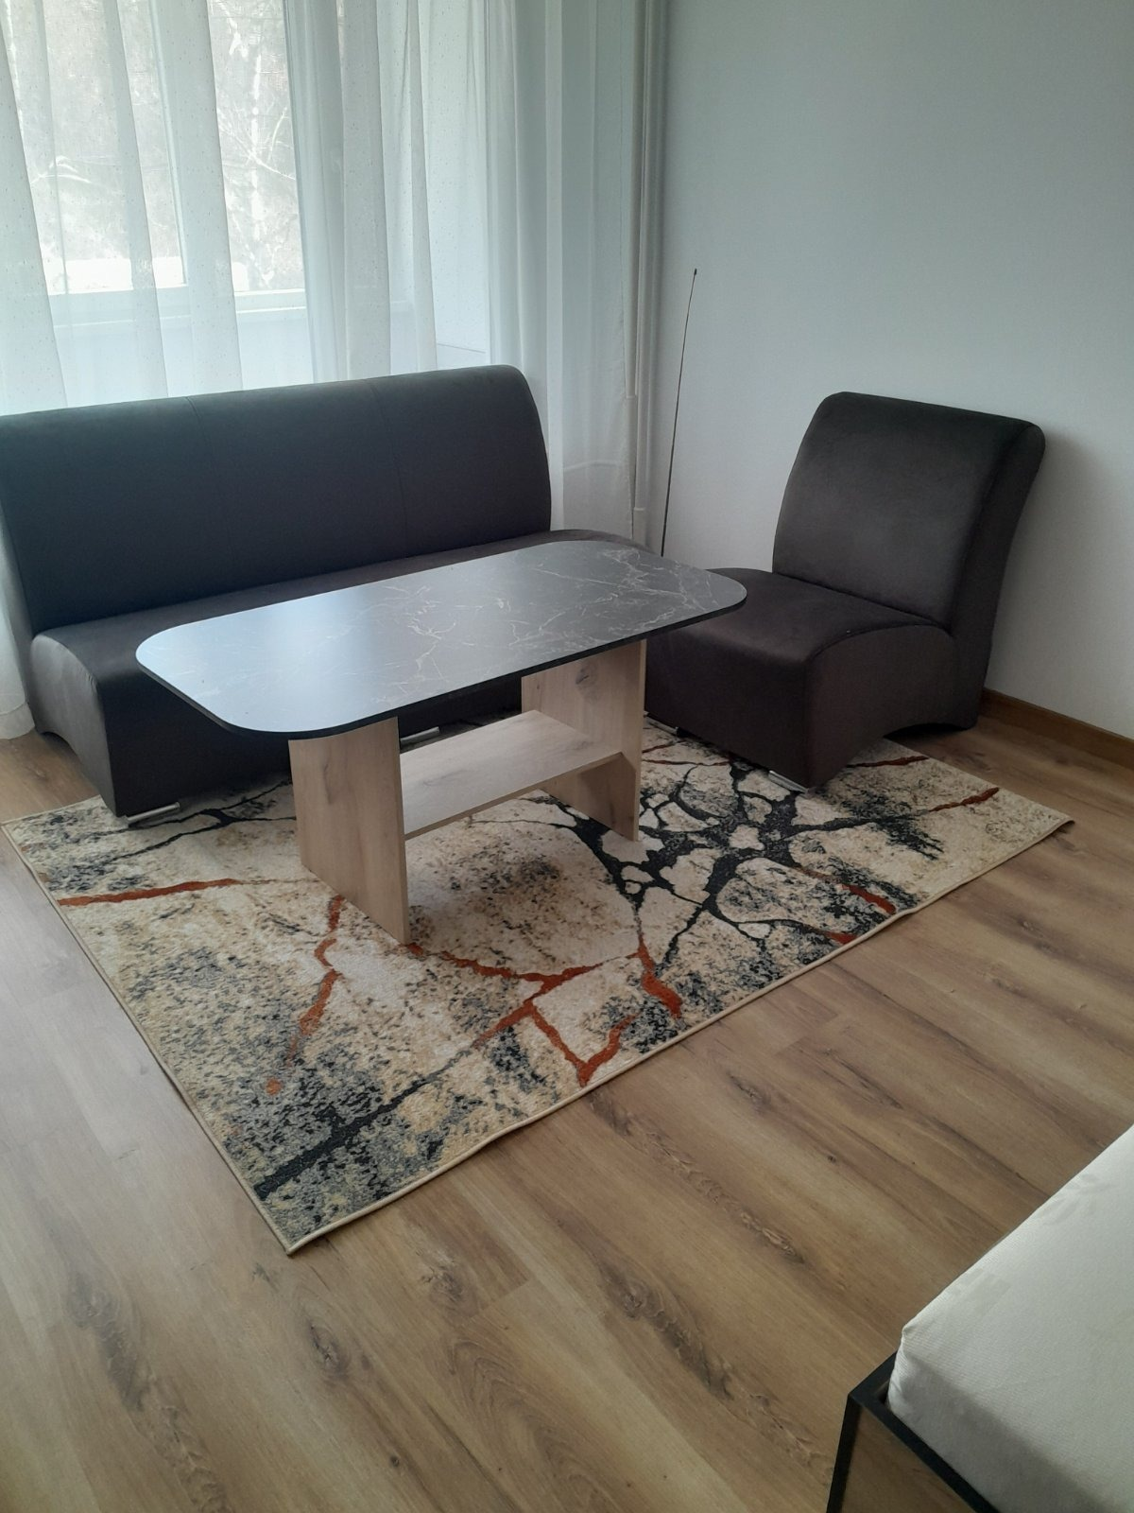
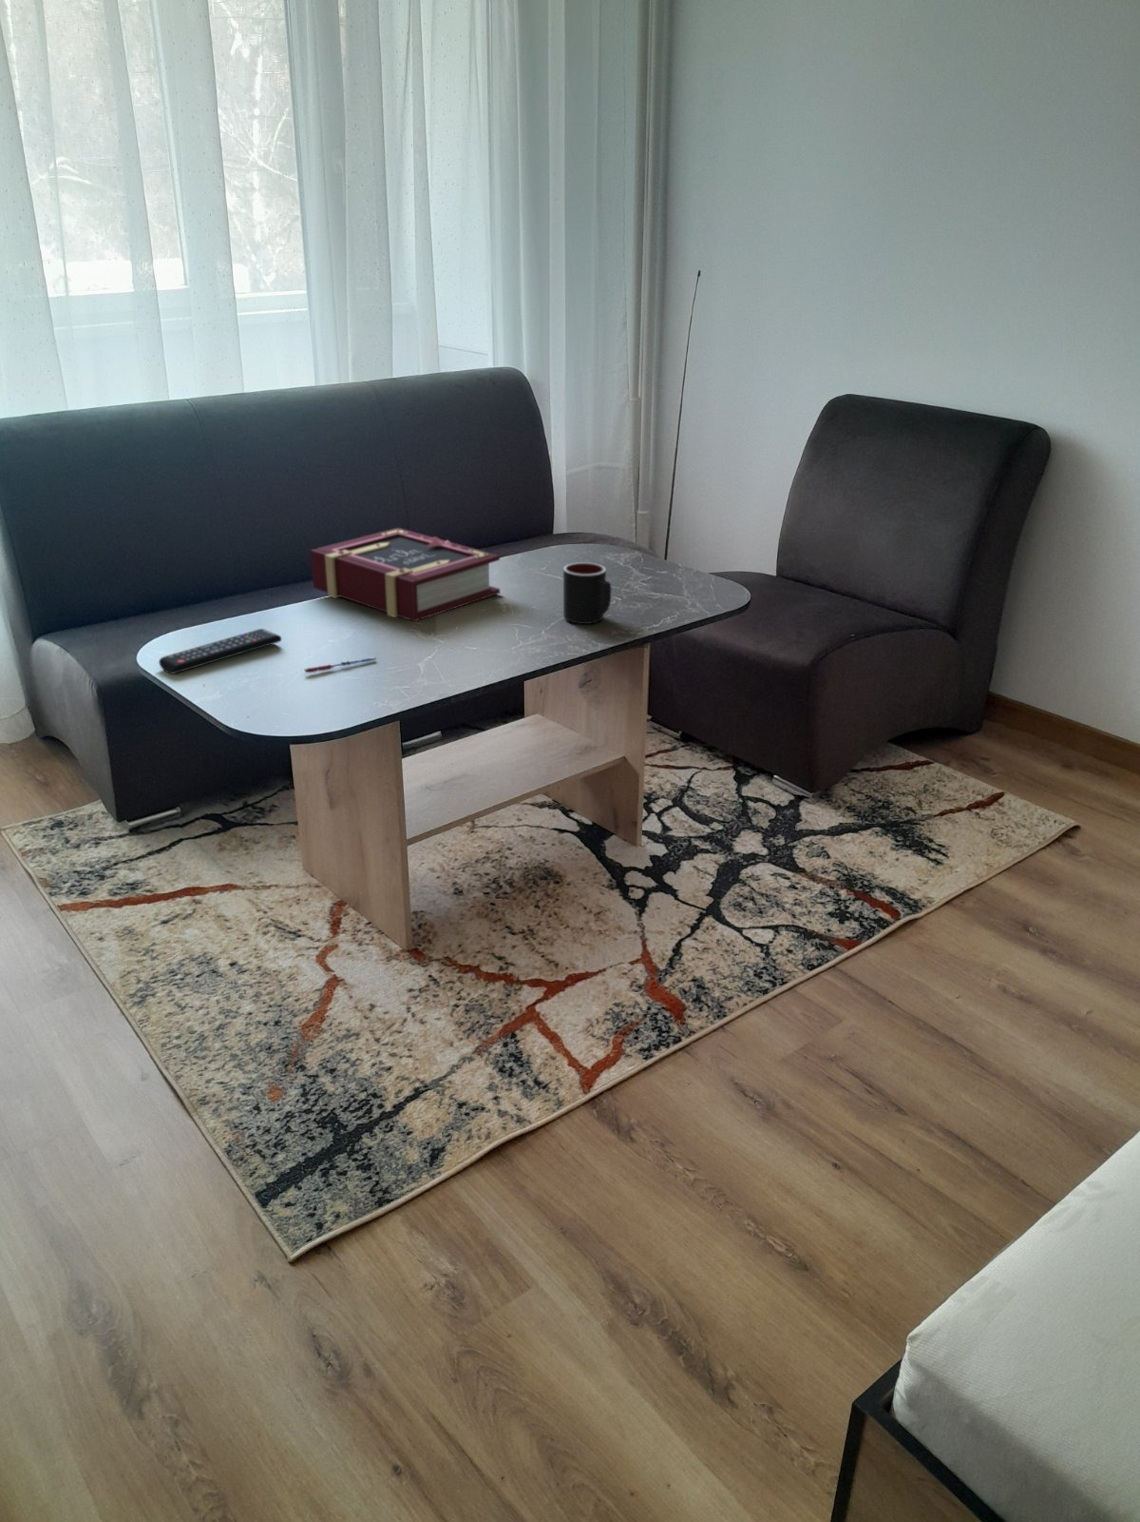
+ mug (589, 596)
+ remote control (222, 651)
+ pen (341, 663)
+ book (404, 569)
